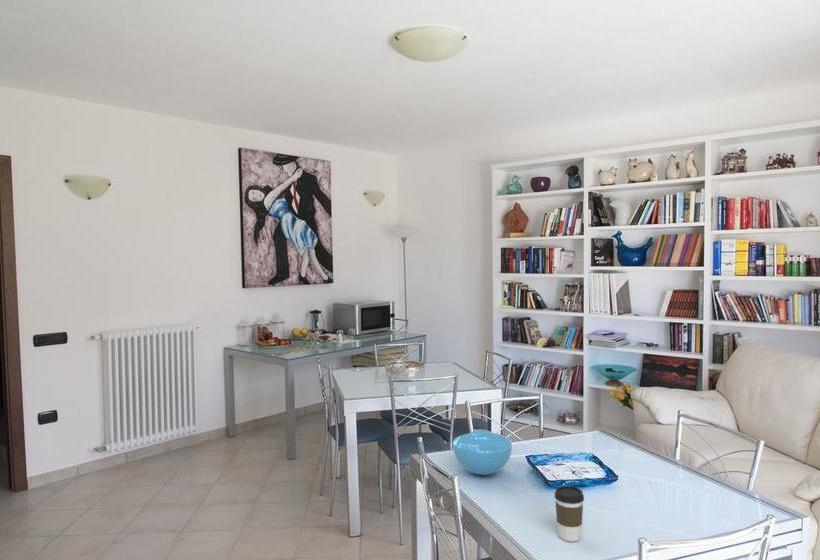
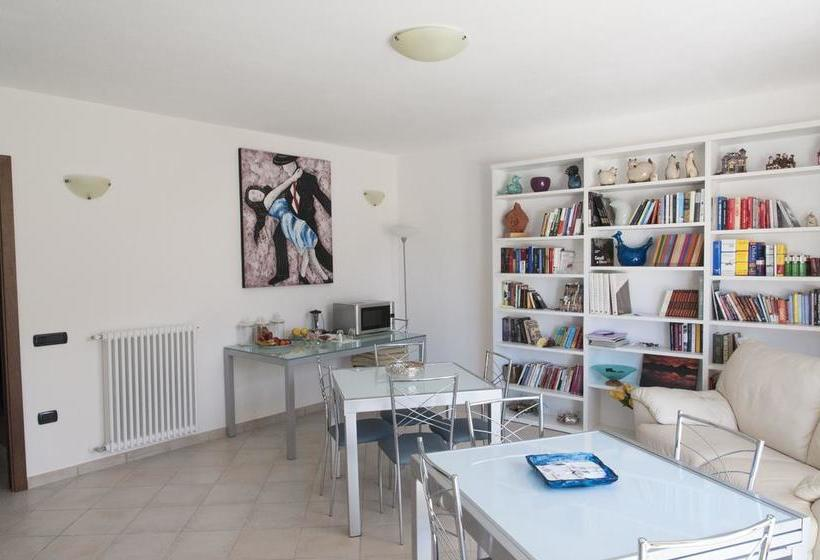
- coffee cup (569, 513)
- bowl (482, 451)
